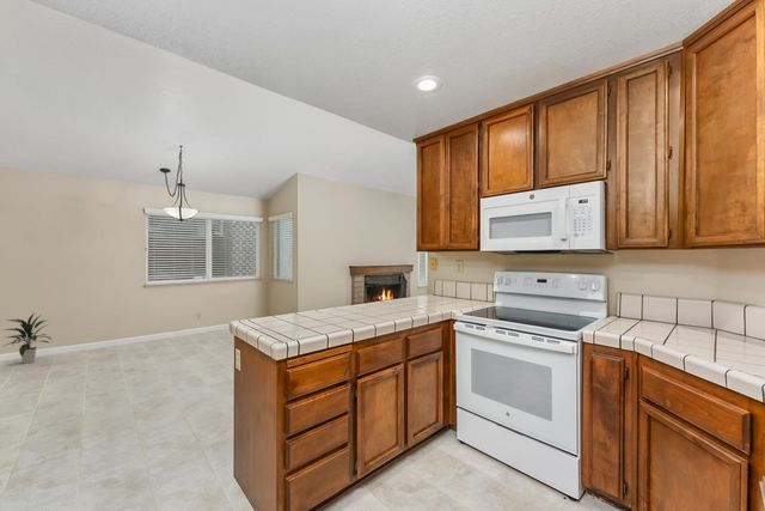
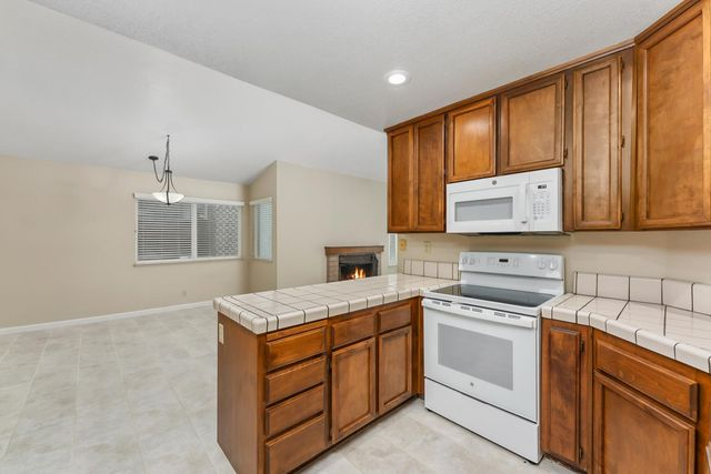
- indoor plant (26, 337)
